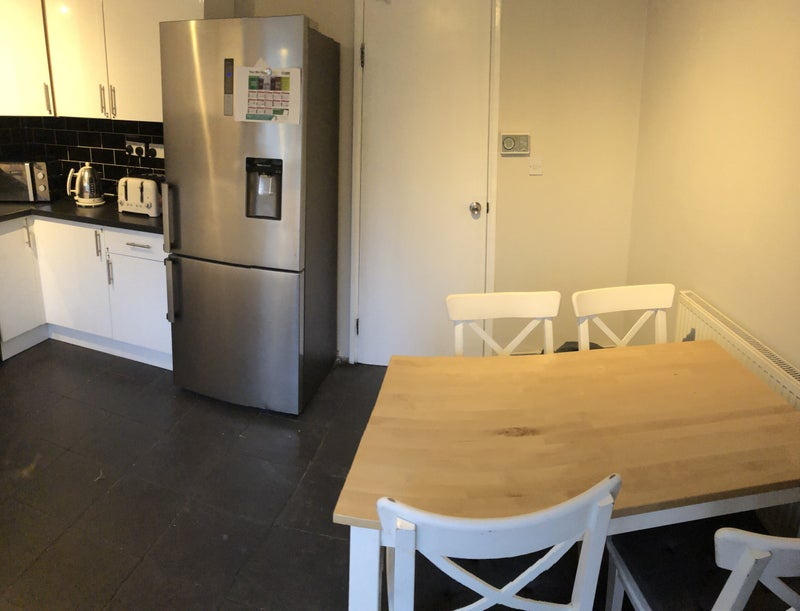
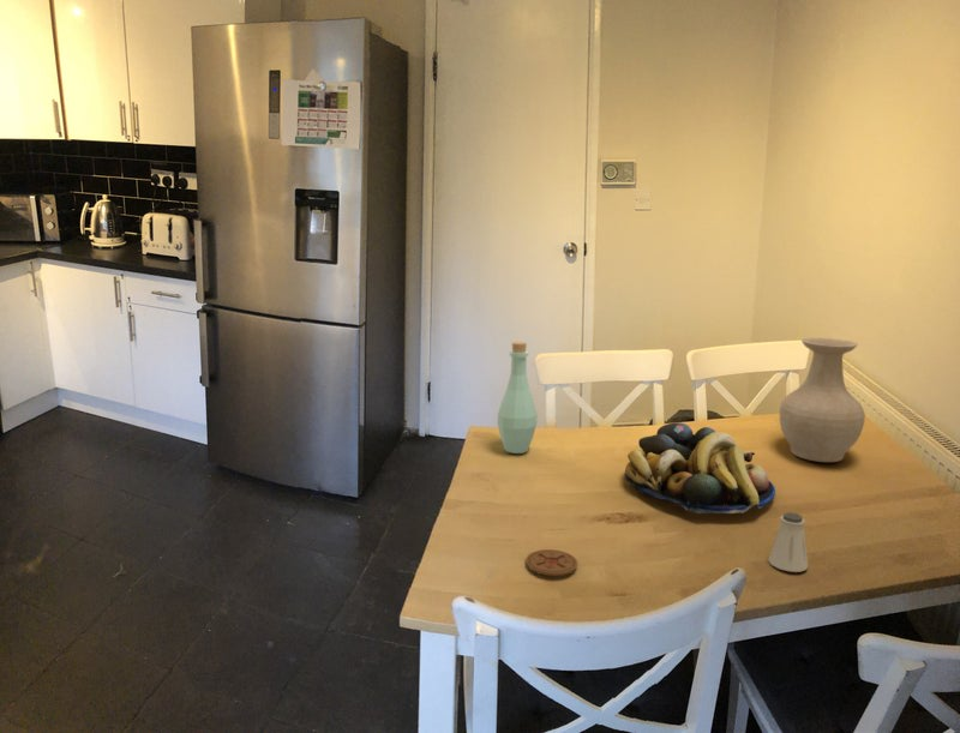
+ fruit bowl (701, 458)
+ bottle (517, 397)
+ coaster (551, 561)
+ vase (822, 398)
+ saltshaker (790, 539)
